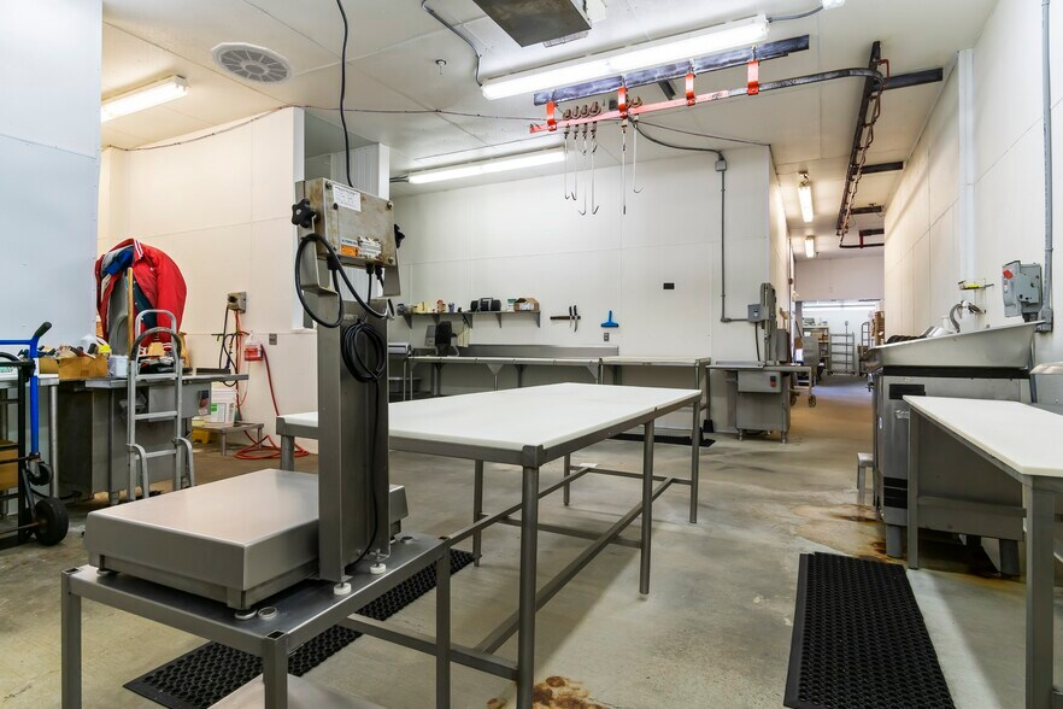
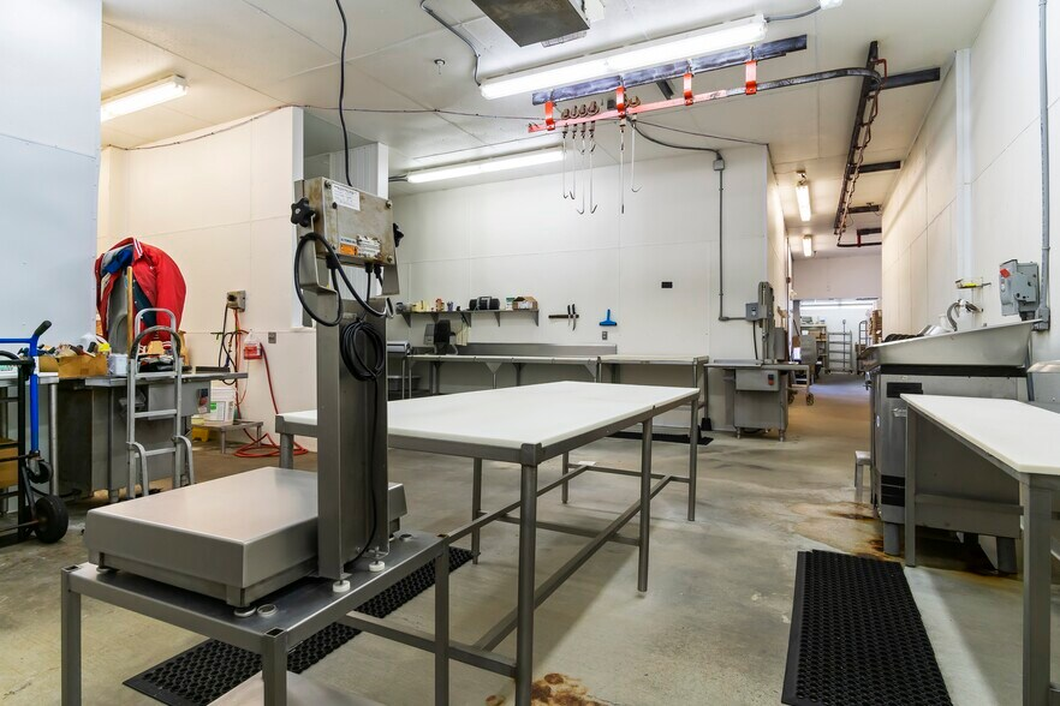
- ceiling vent (254, 66)
